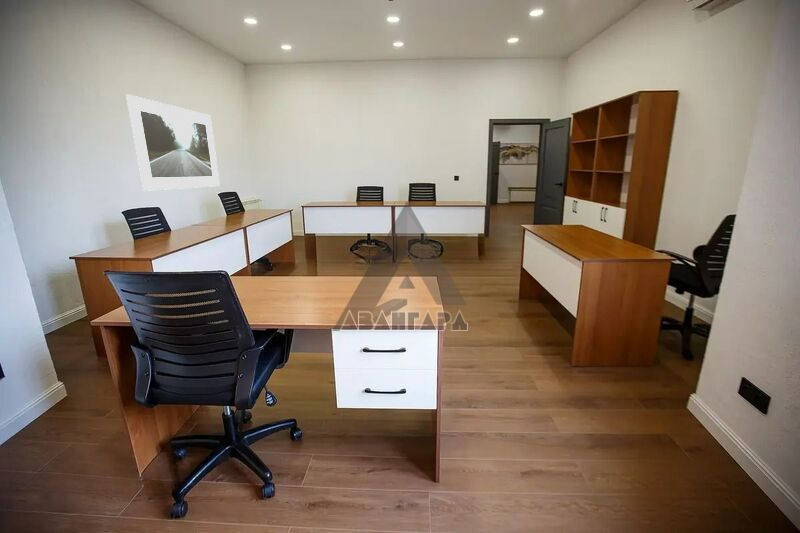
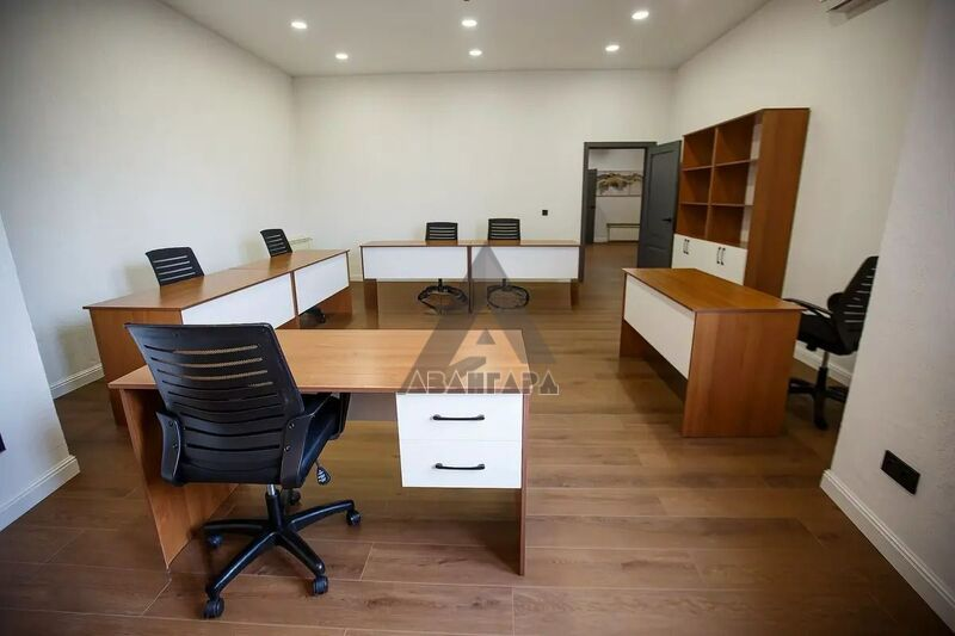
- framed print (181, 148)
